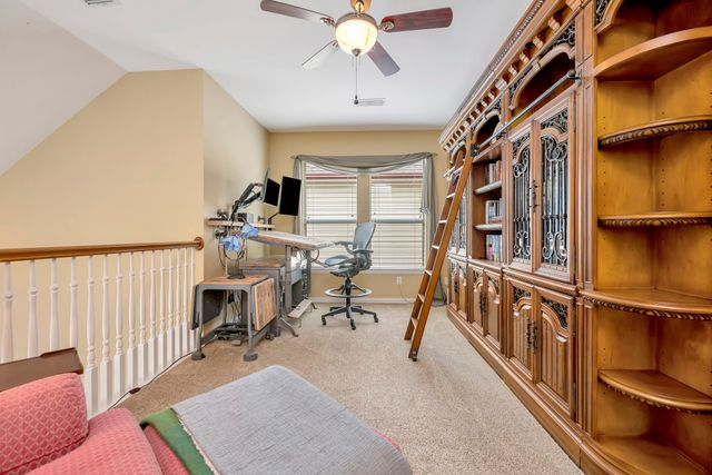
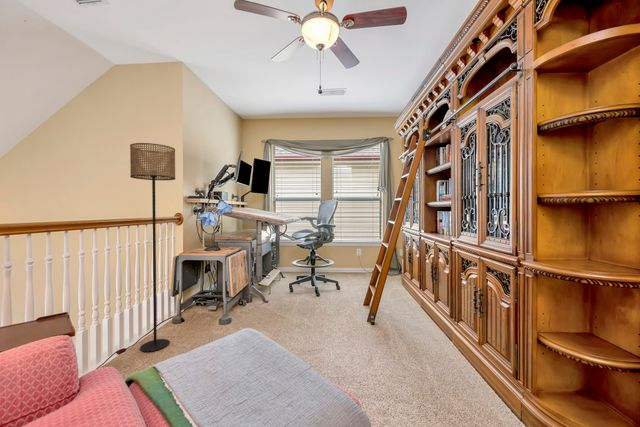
+ floor lamp (154, 246)
